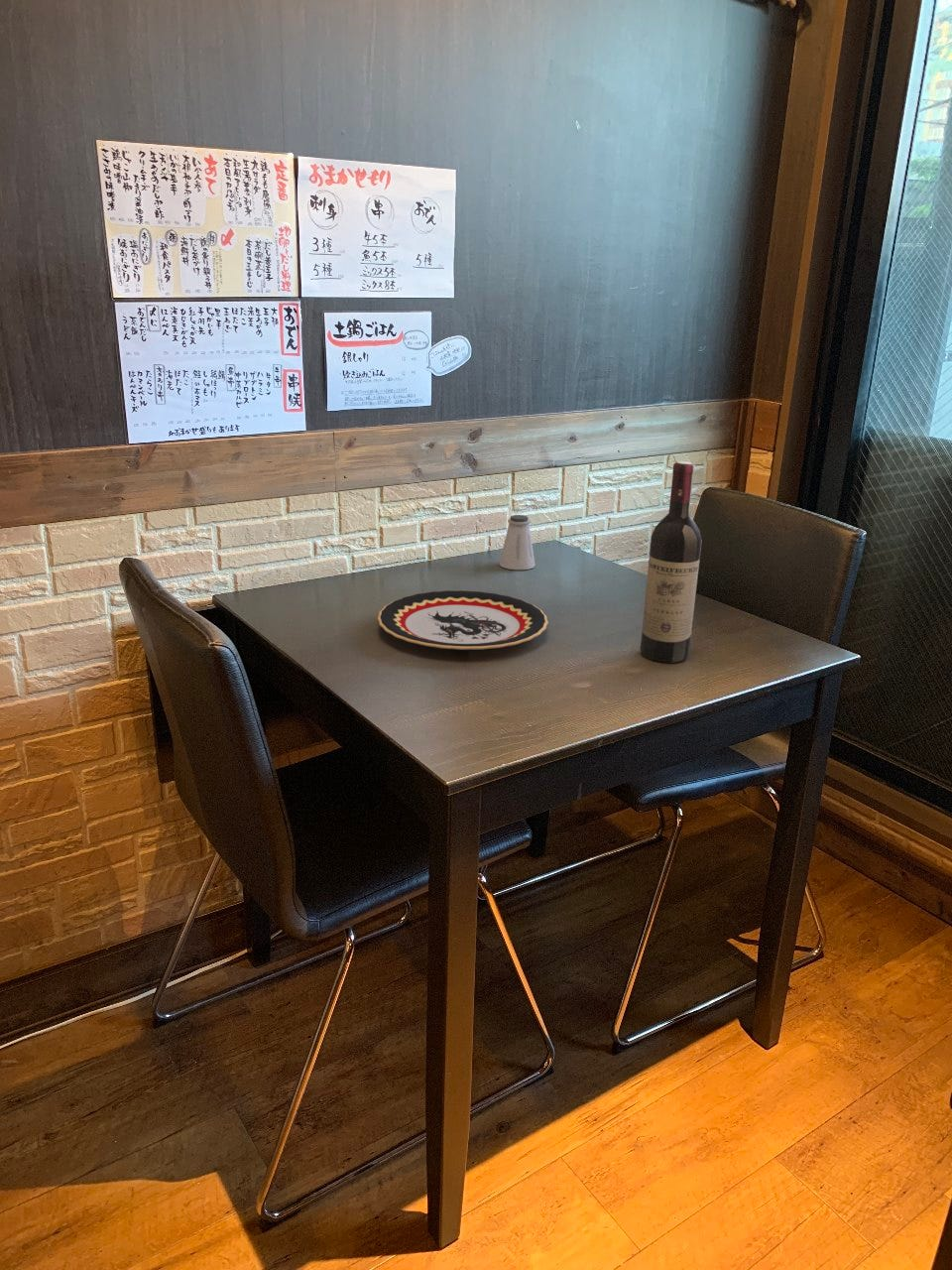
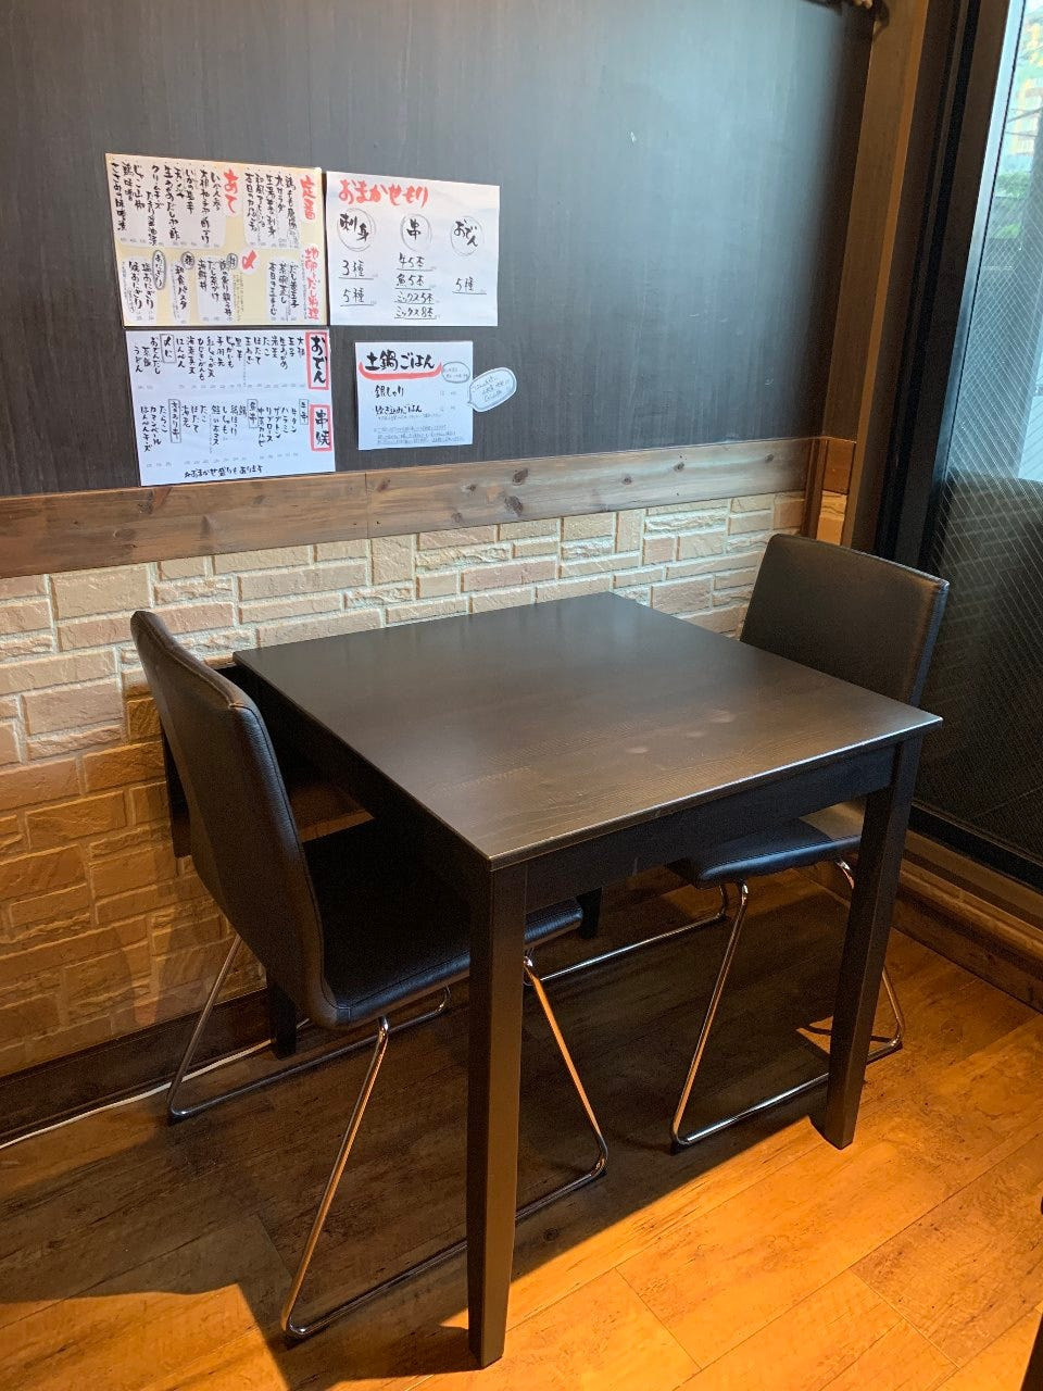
- wine bottle (673, 562)
- plate (462, 622)
- saltshaker (518, 541)
